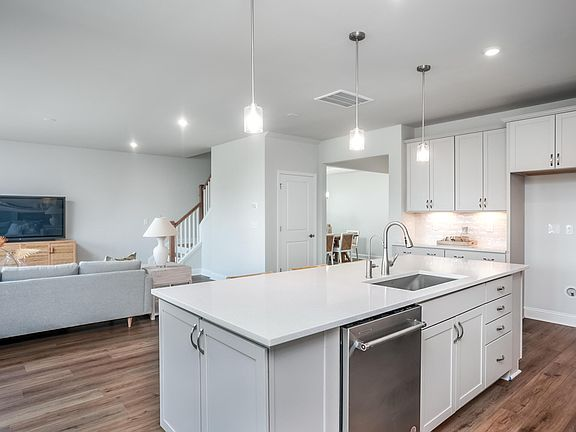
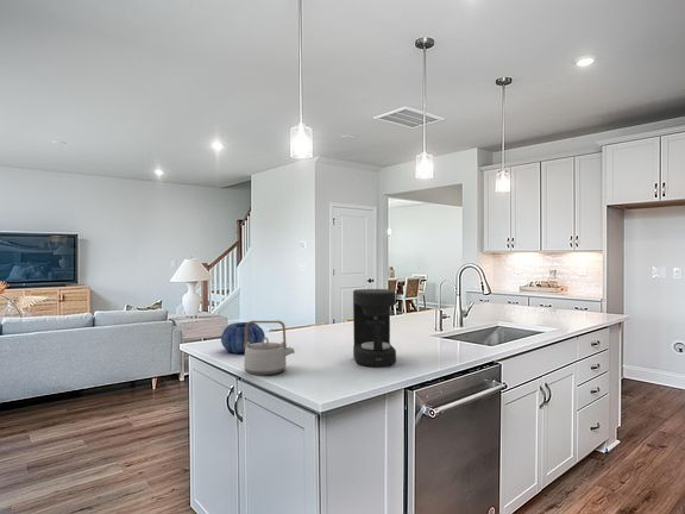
+ coffee maker (375, 325)
+ decorative bowl (243, 337)
+ teapot (269, 345)
